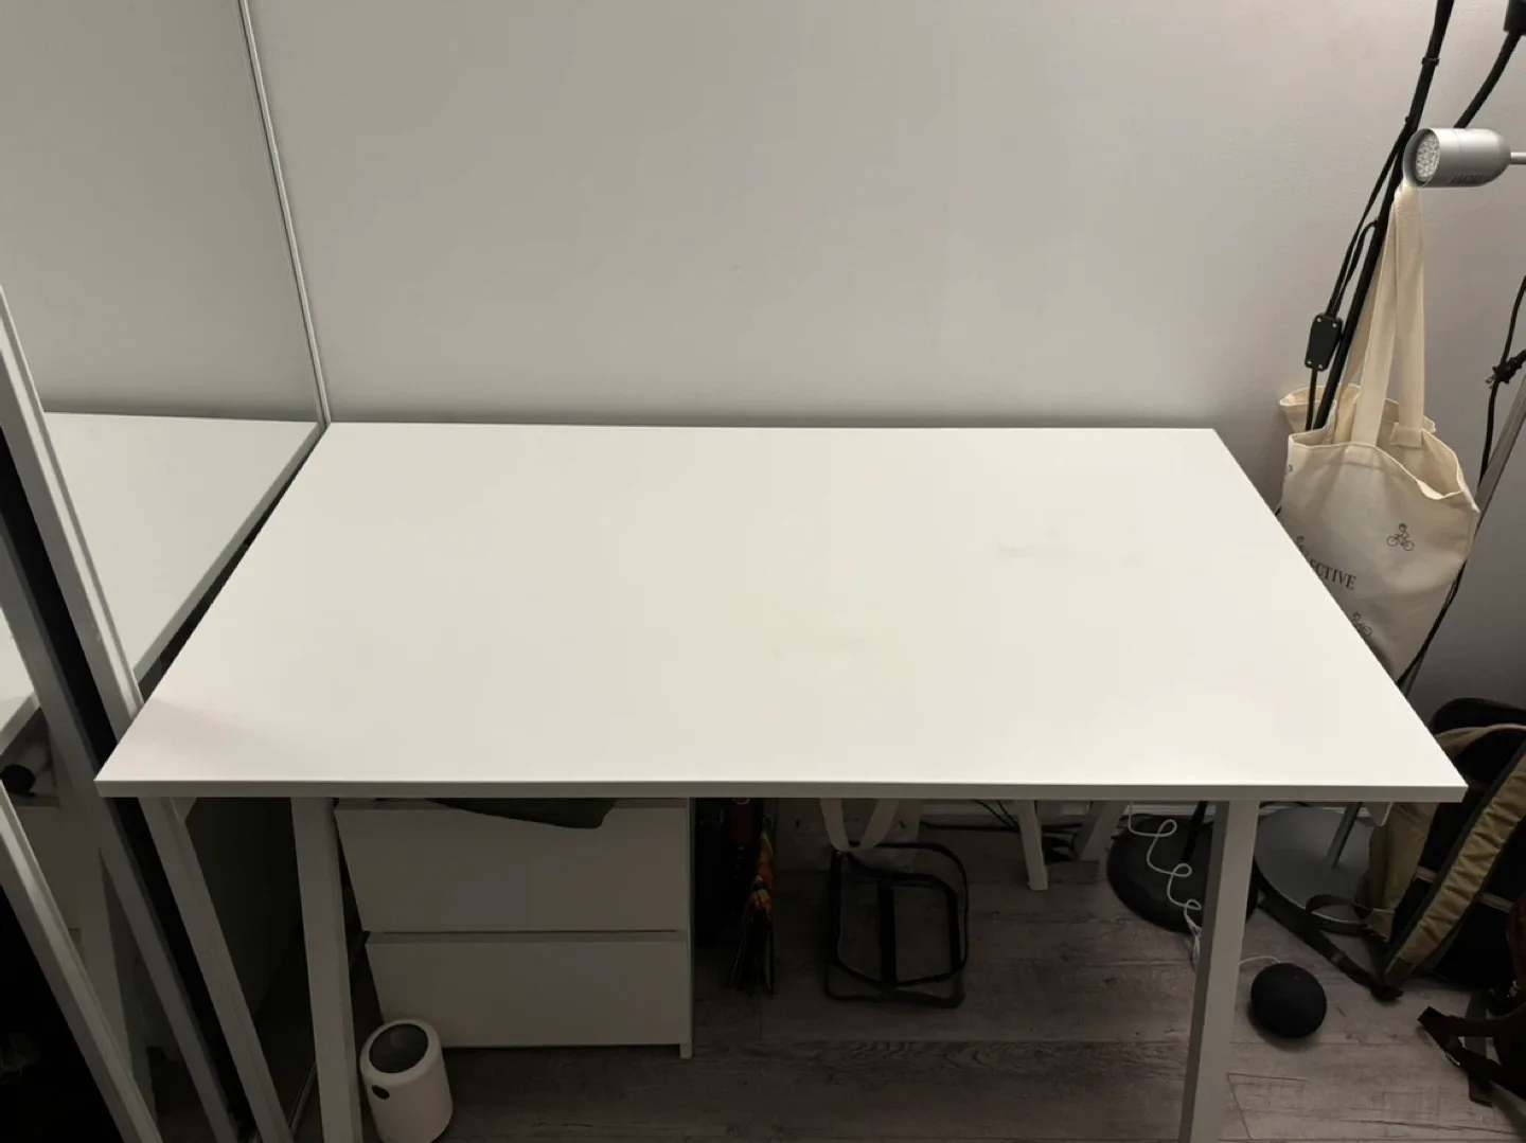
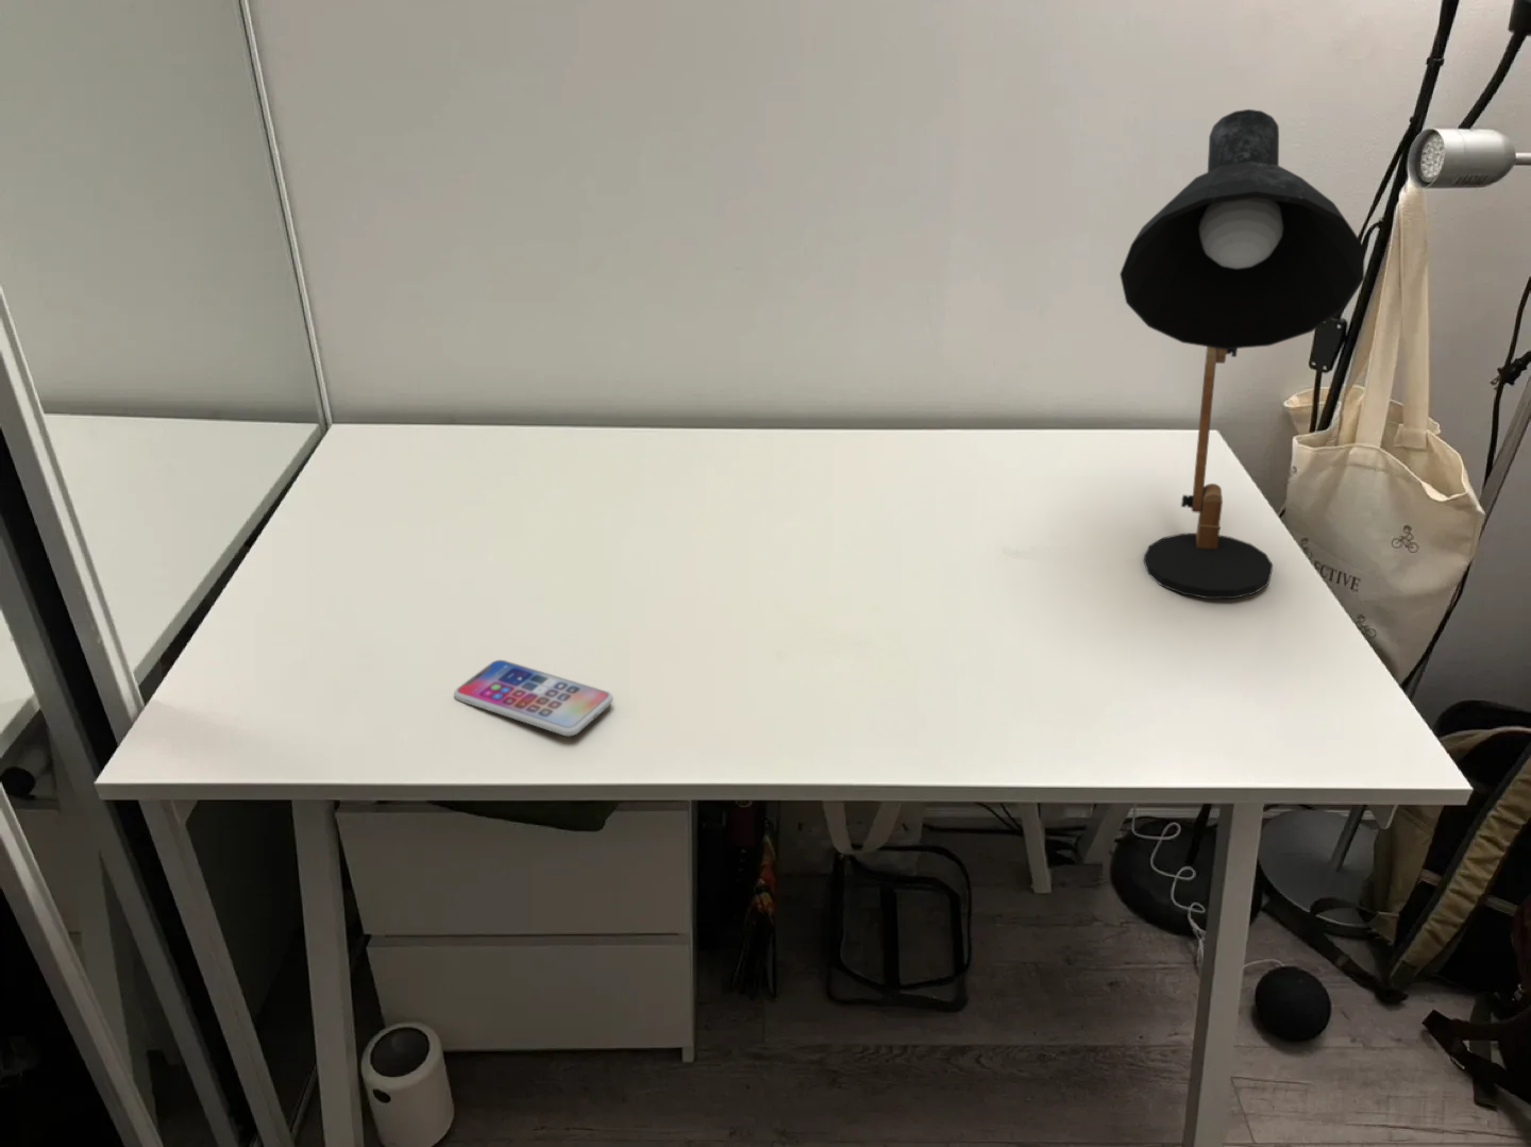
+ desk lamp (1215, 365)
+ smartphone (532, 695)
